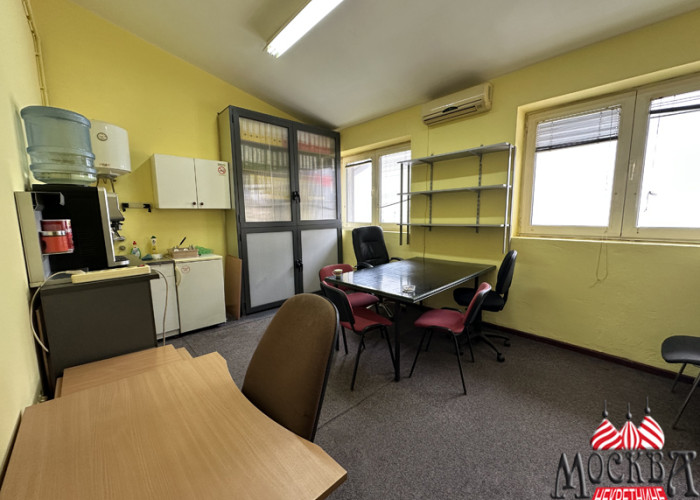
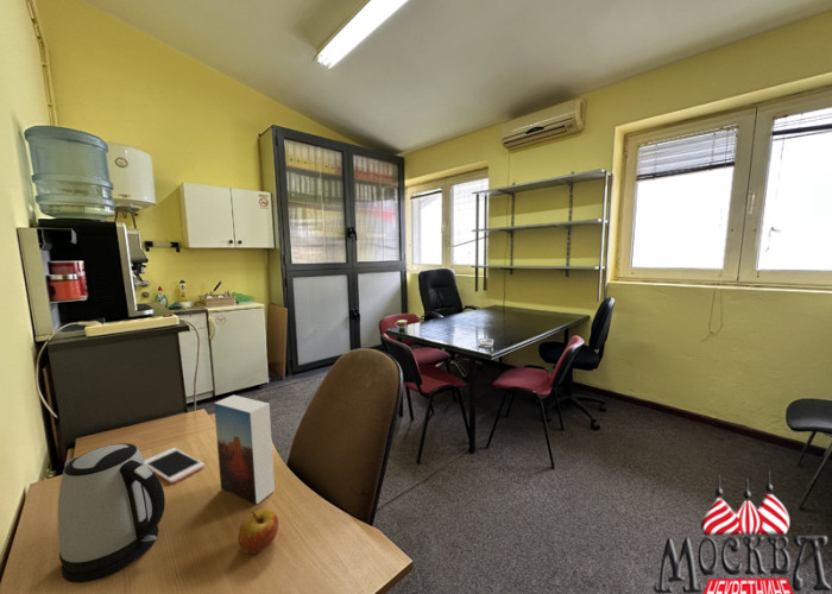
+ apple (258, 527)
+ book (244, 447)
+ cell phone (172, 463)
+ kettle (116, 503)
